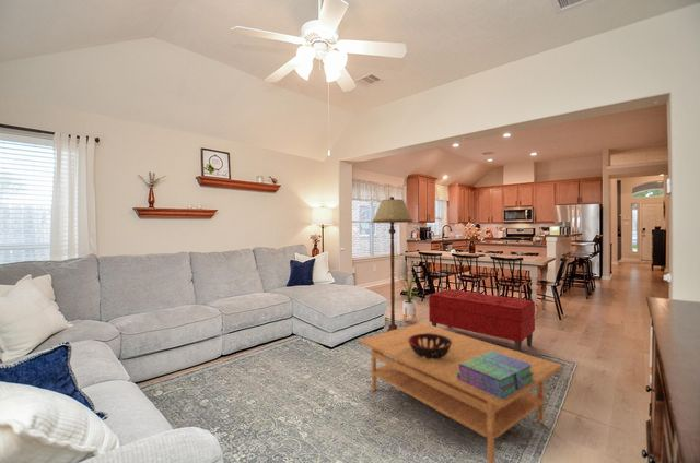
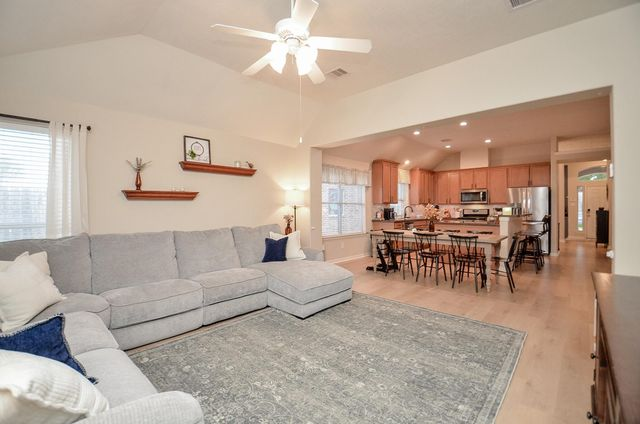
- bench (479, 318)
- stack of books (494, 370)
- house plant (409, 296)
- decorative bowl (429, 346)
- coffee table (450, 377)
- floor lamp (393, 266)
